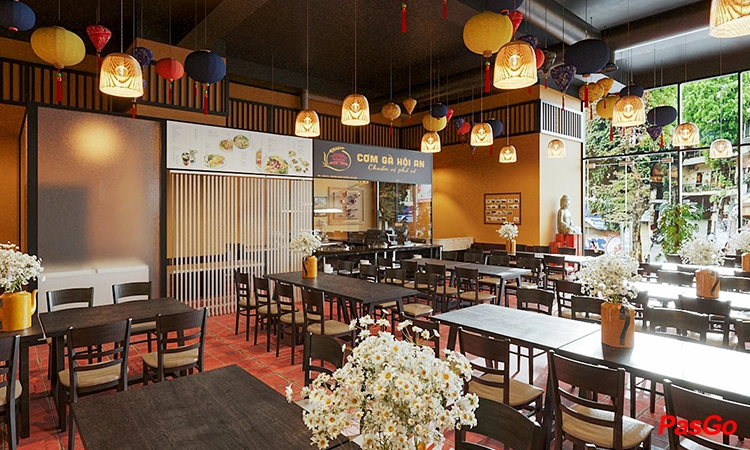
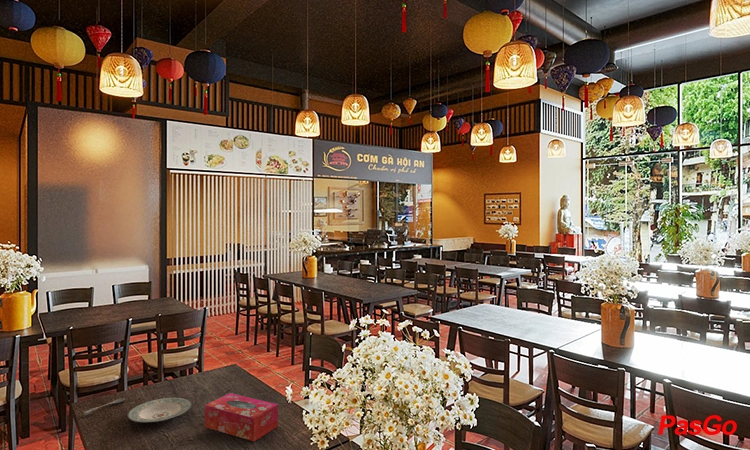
+ plate (160, 412)
+ soupspoon (104, 405)
+ tissue box (241, 415)
